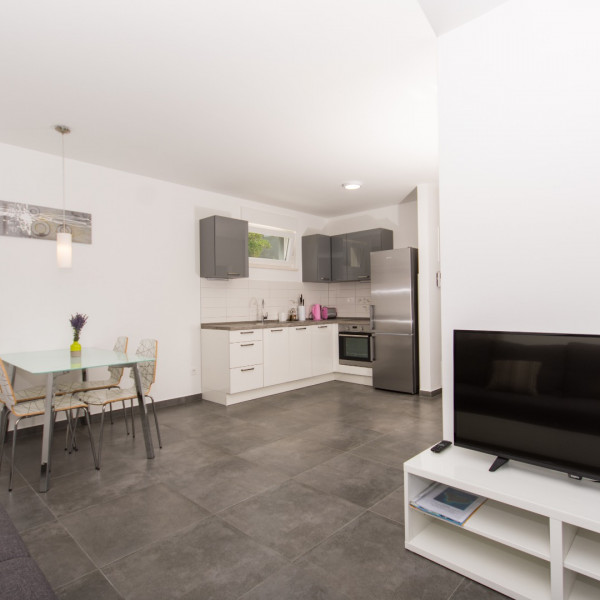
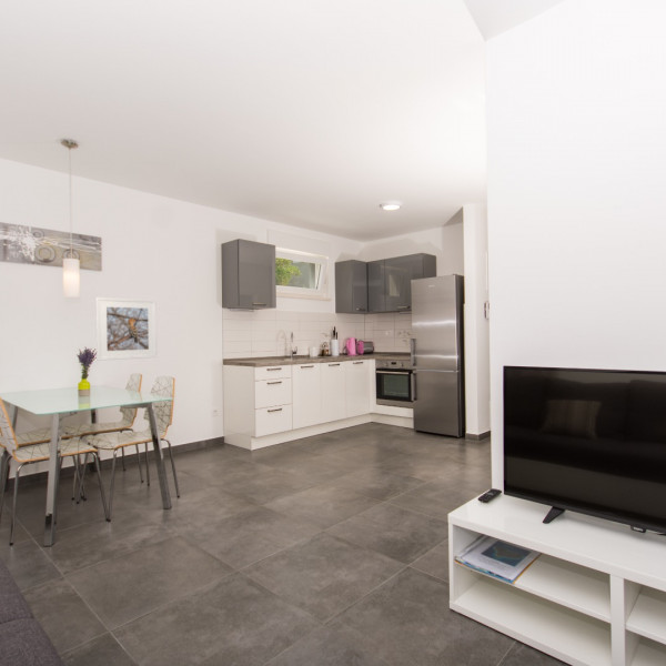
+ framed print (128, 329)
